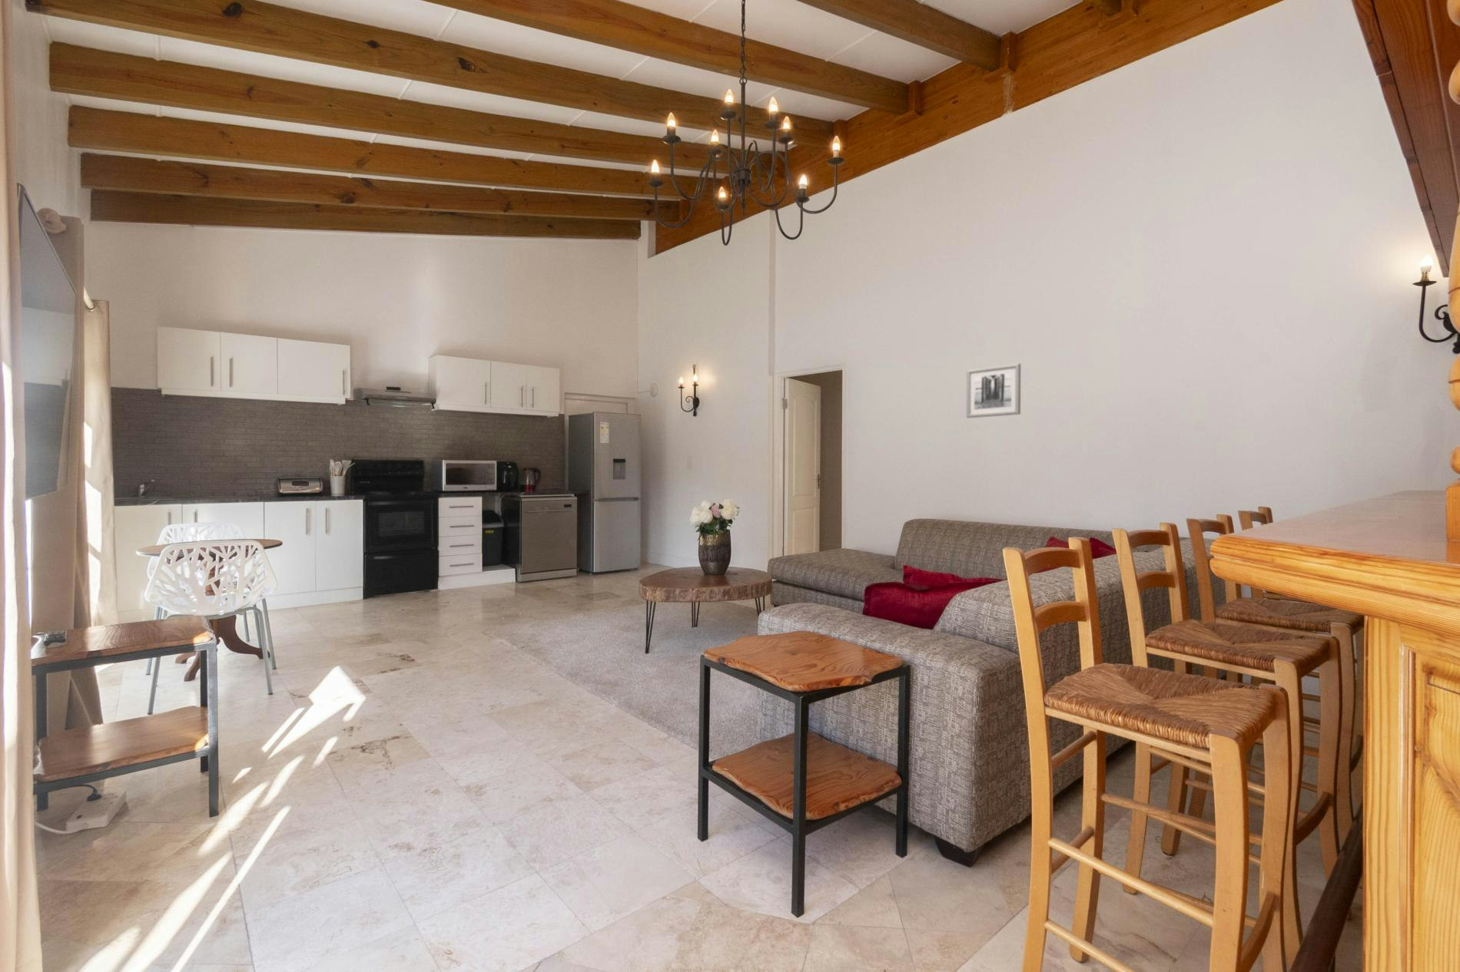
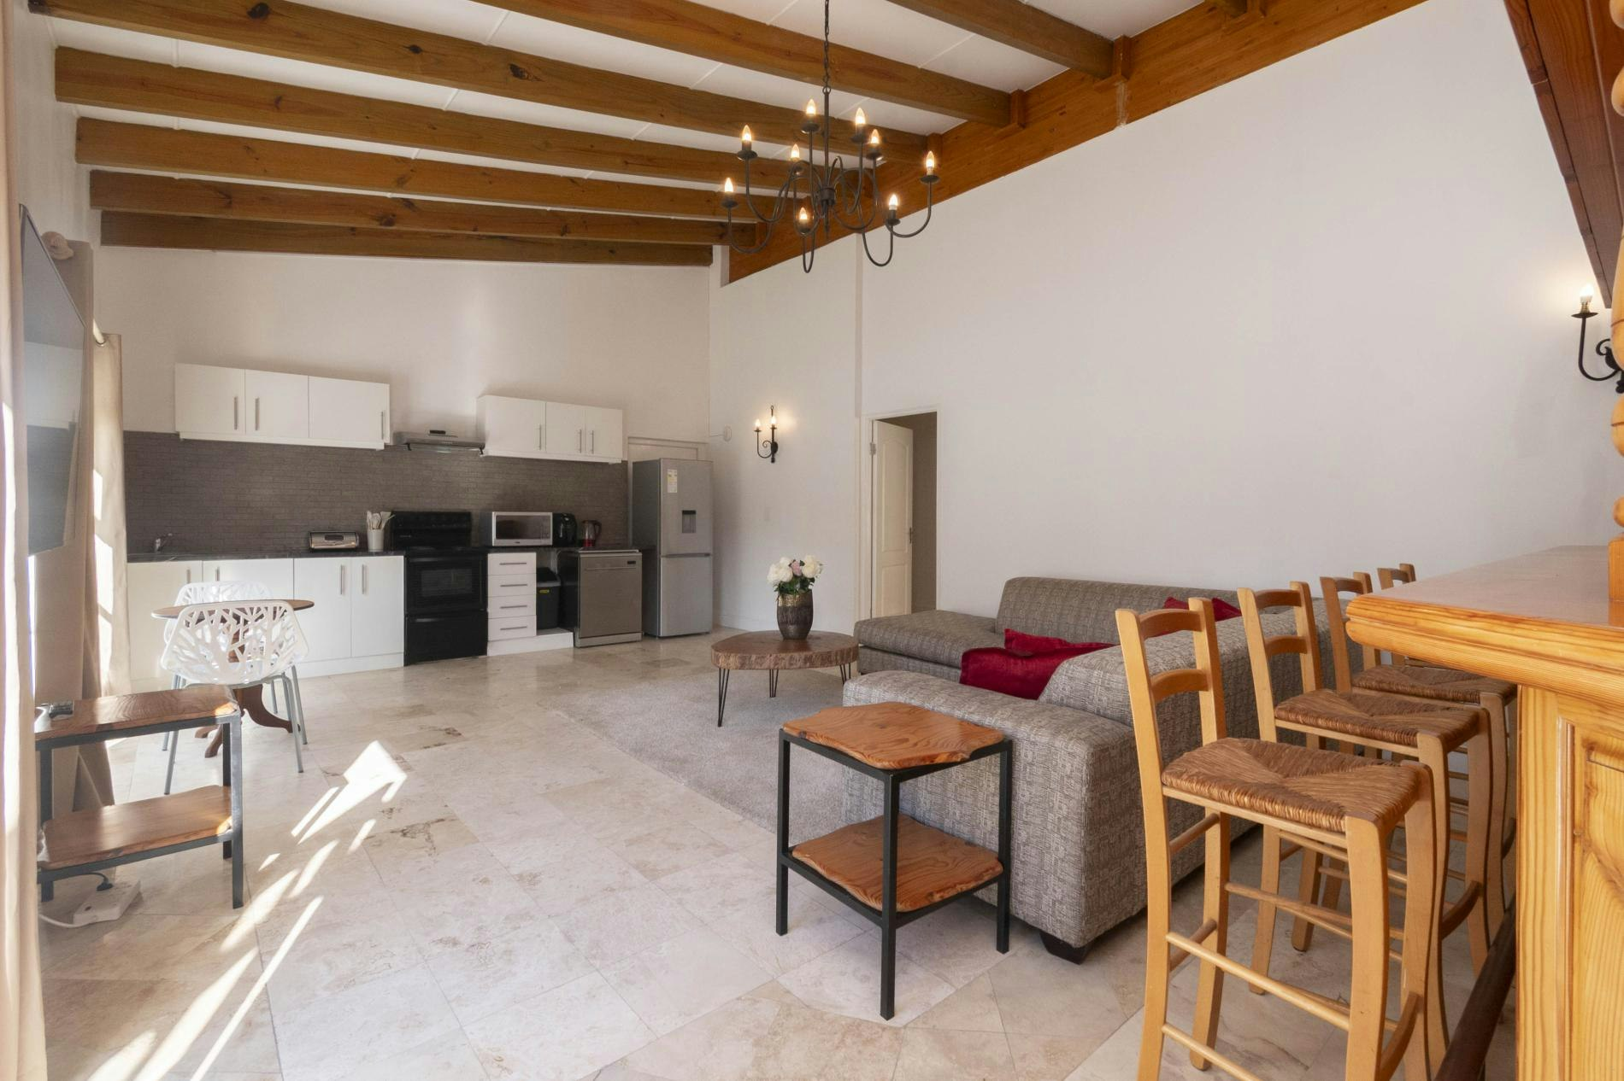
- wall art (992, 392)
